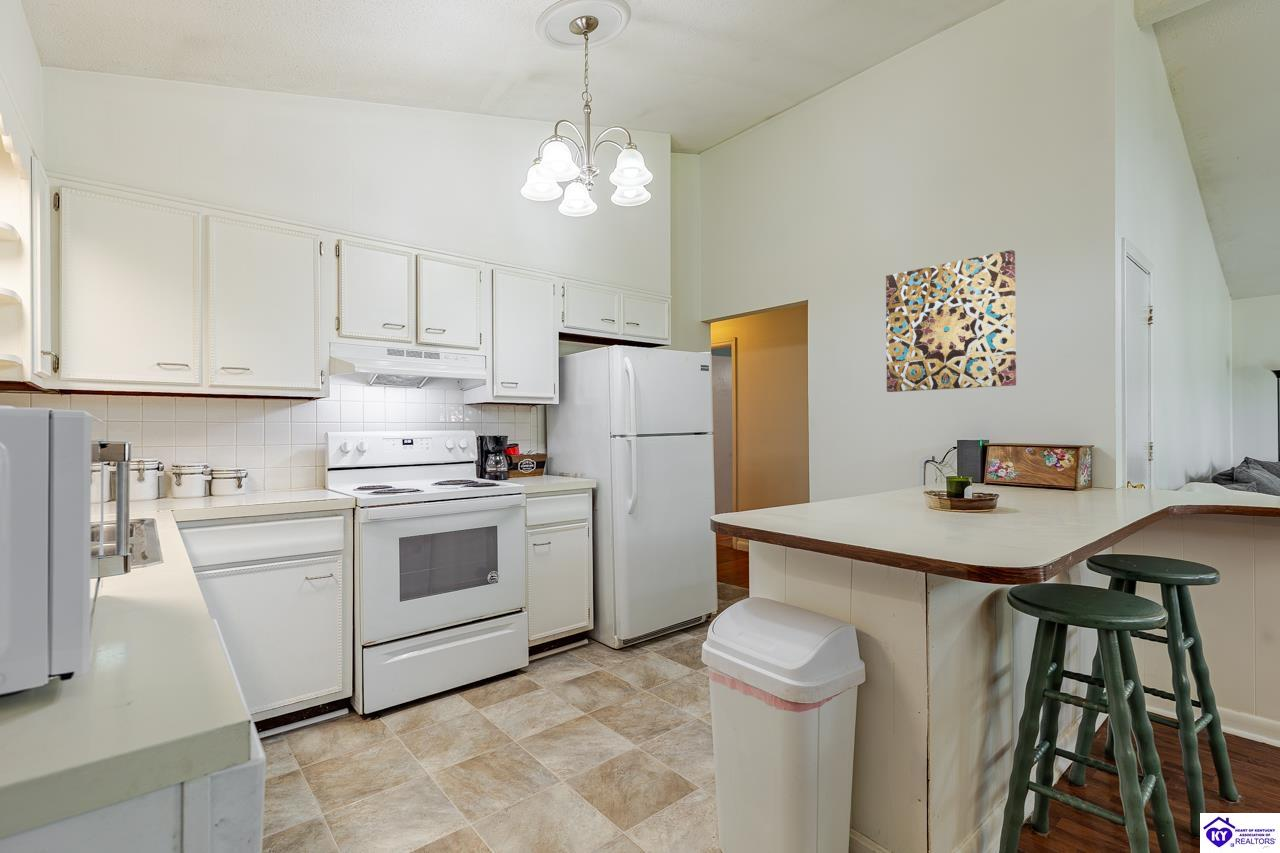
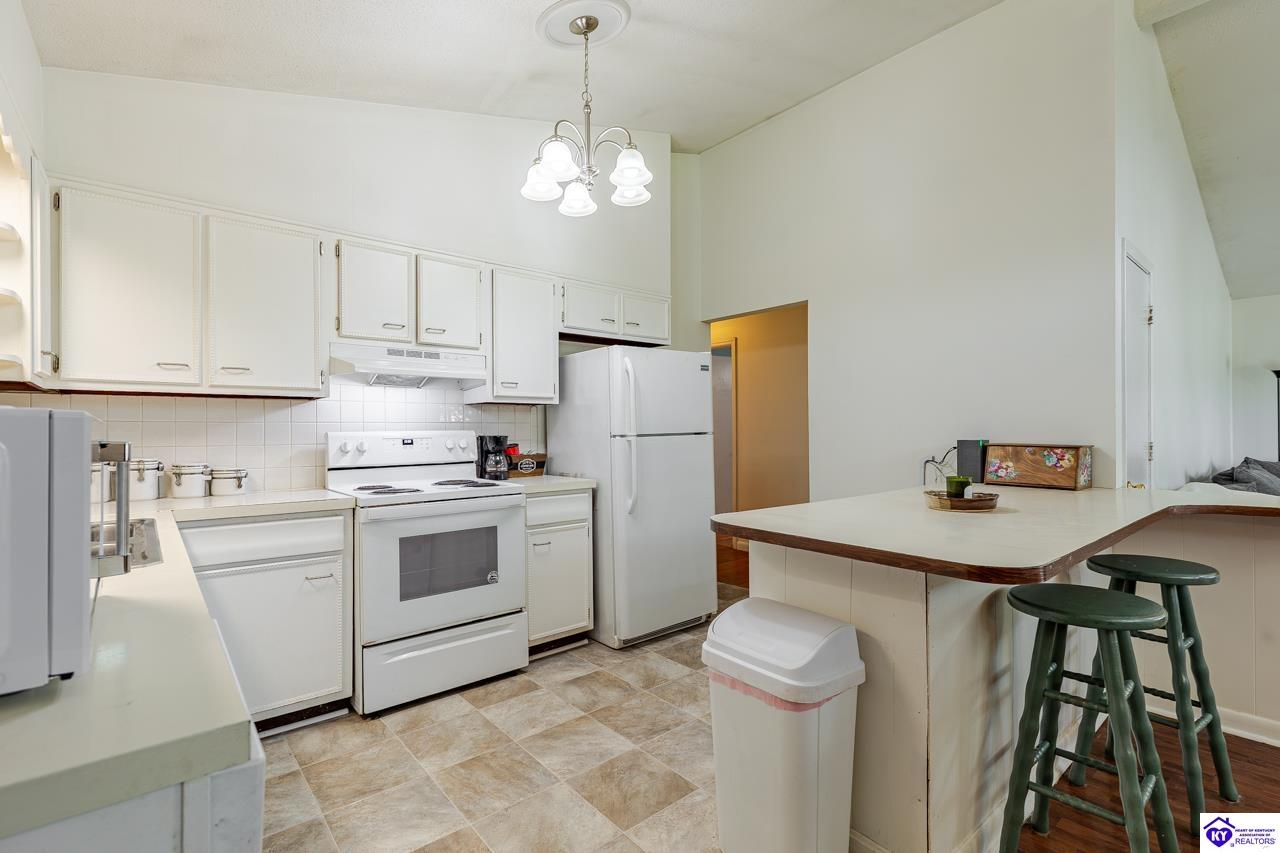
- wall art (946, 326)
